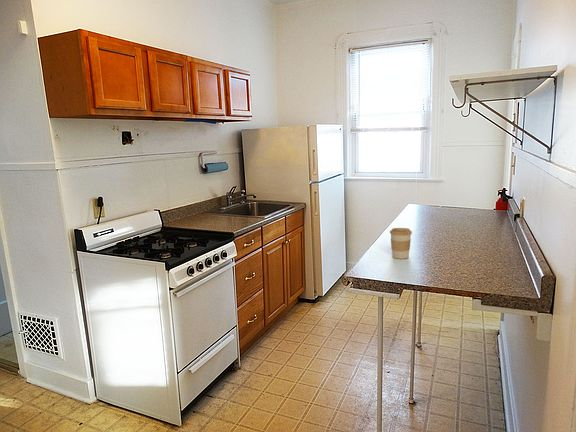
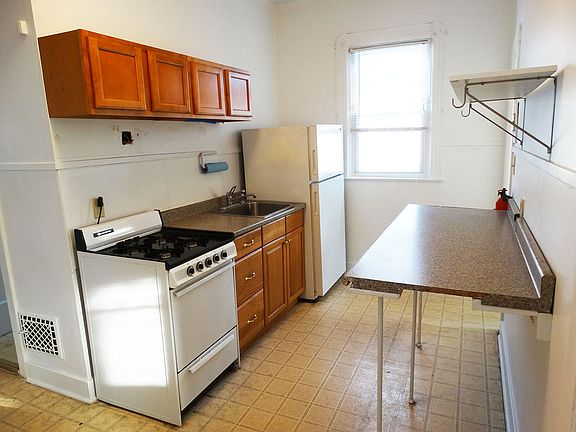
- coffee cup (400, 242)
